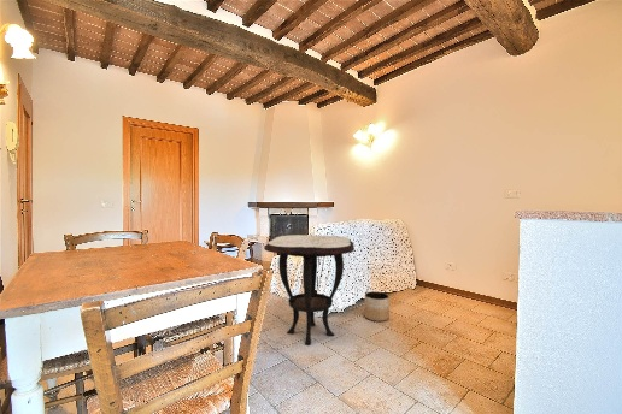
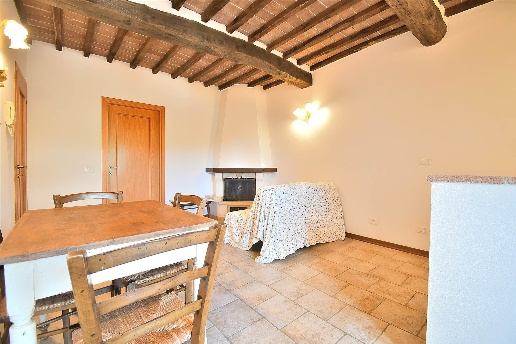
- side table (310, 286)
- planter (376, 306)
